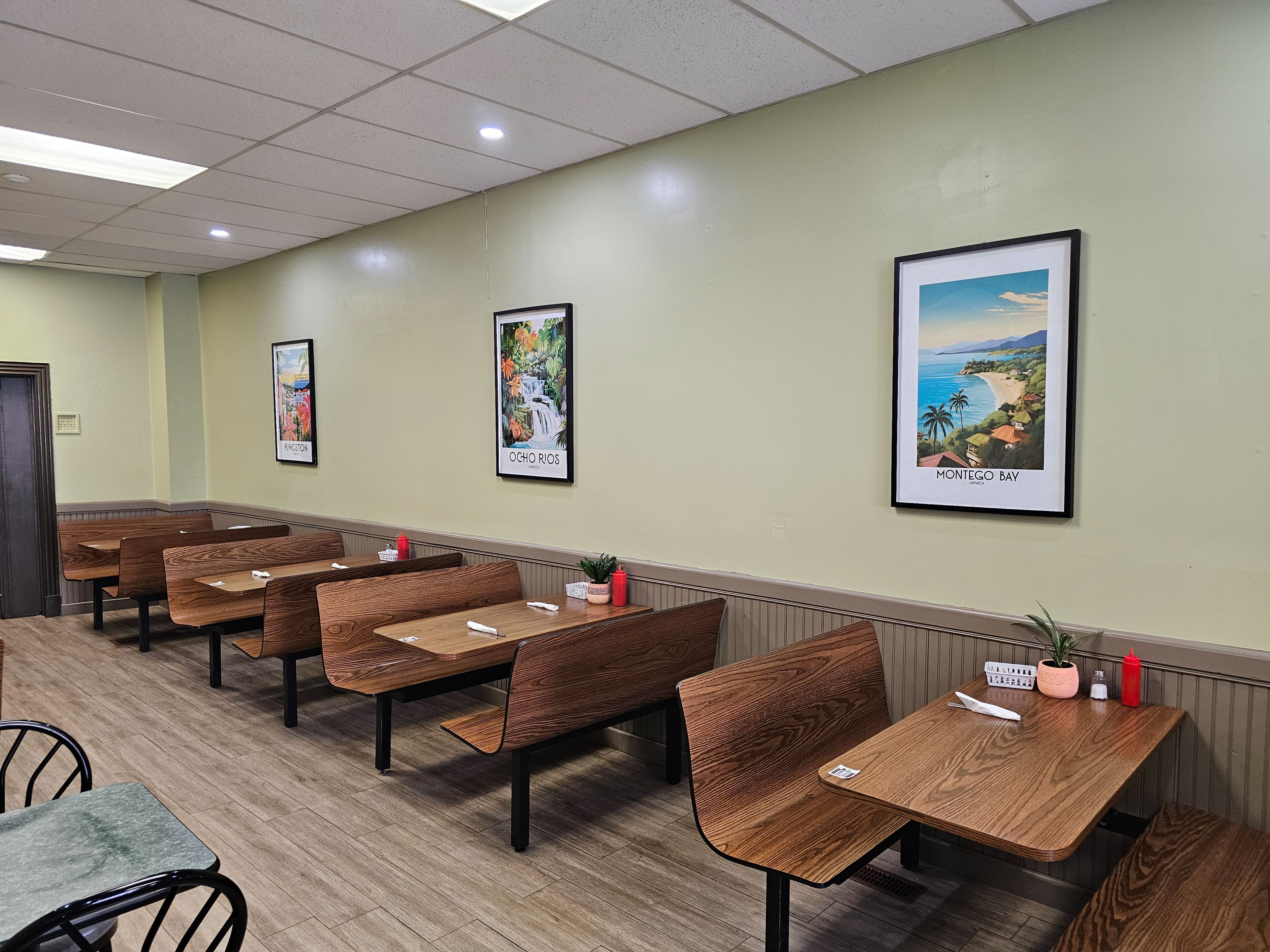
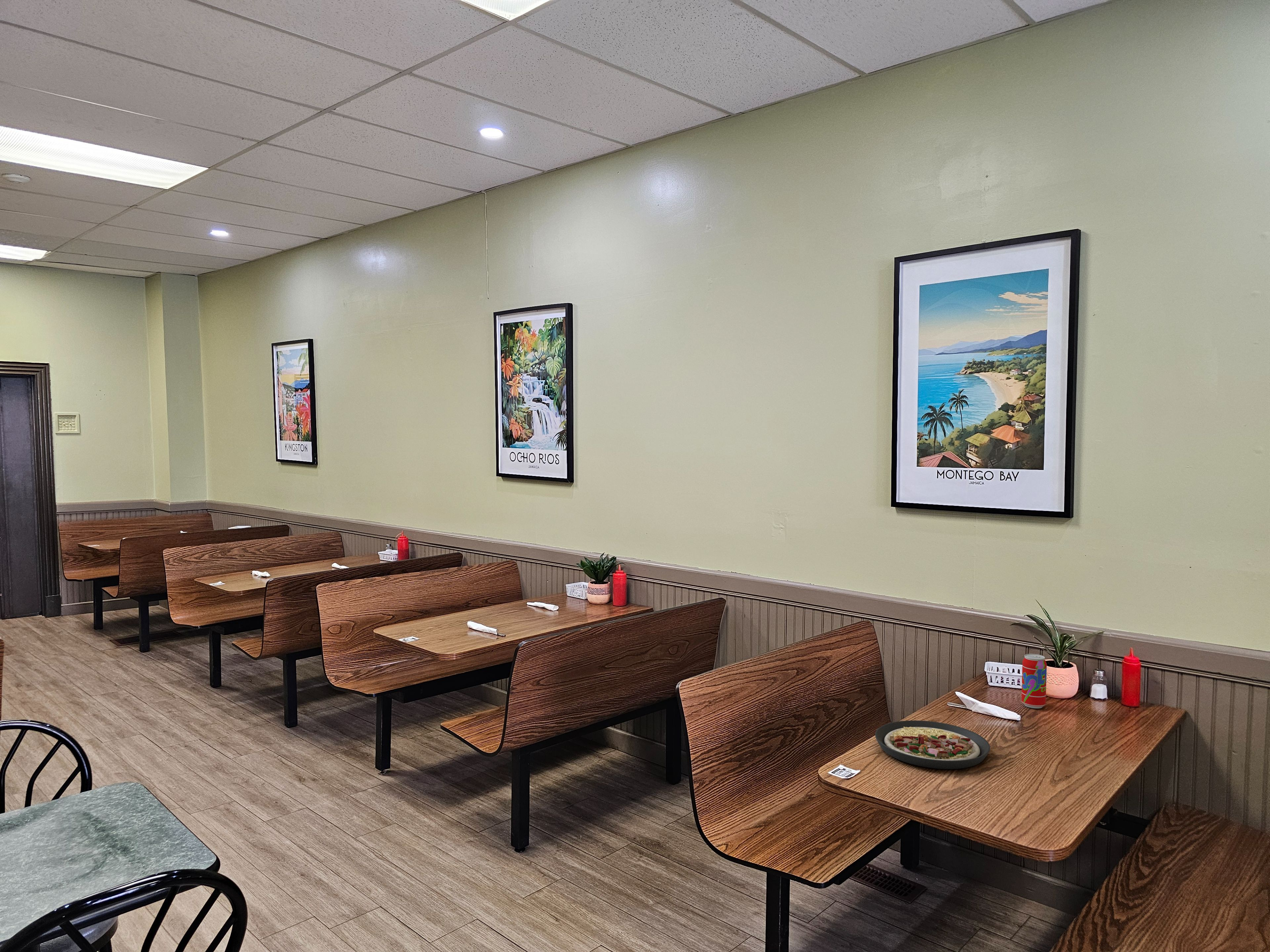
+ beverage can (1034, 681)
+ plate (931, 741)
